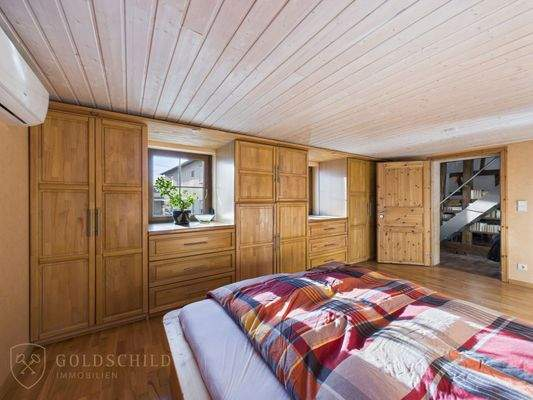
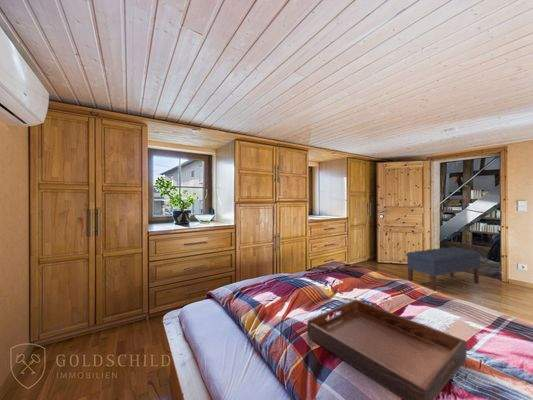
+ bench (443, 267)
+ serving tray (379, 337)
